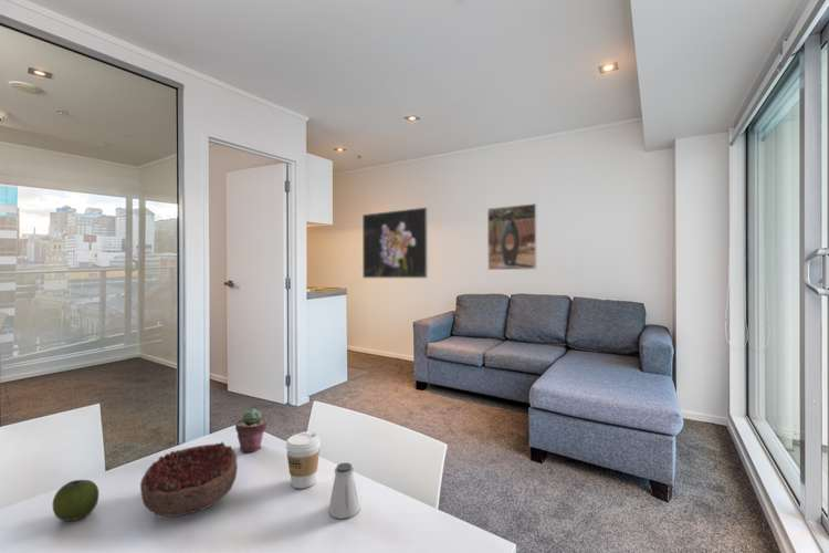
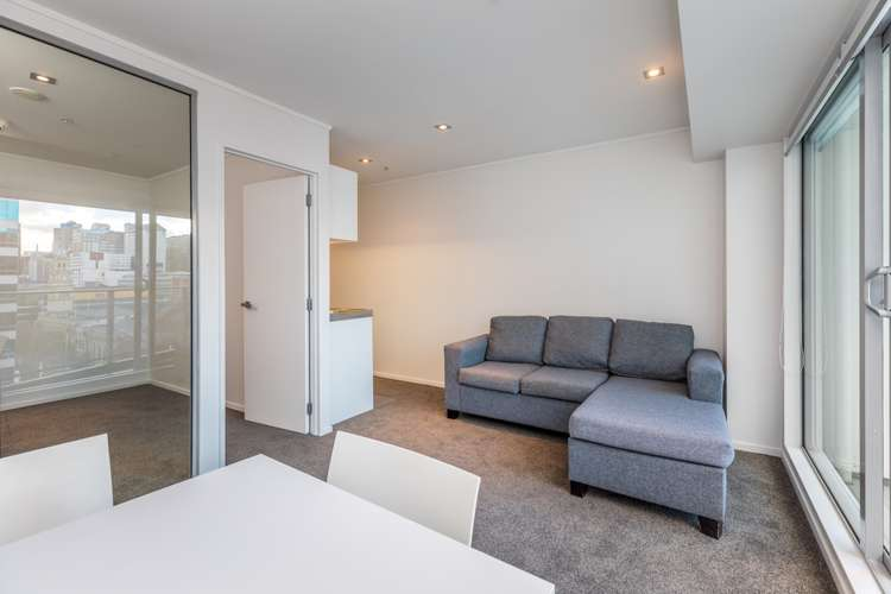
- coffee cup (303, 459)
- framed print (393, 244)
- potted succulent (251, 428)
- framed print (511, 238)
- saltshaker (344, 487)
- decorative bowl (191, 478)
- apple (76, 498)
